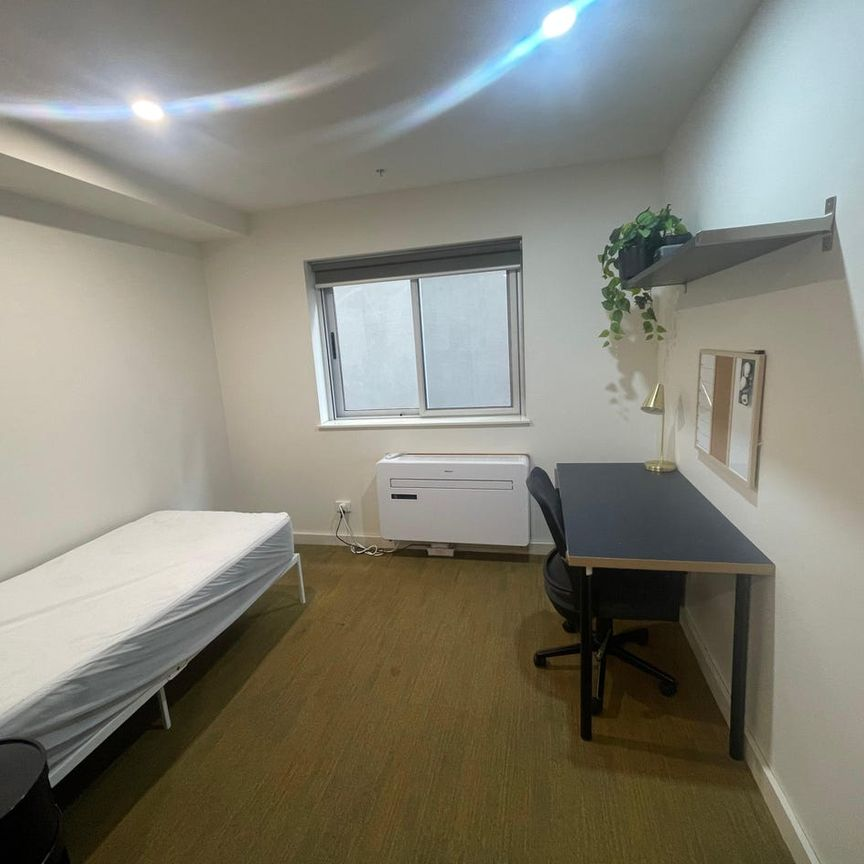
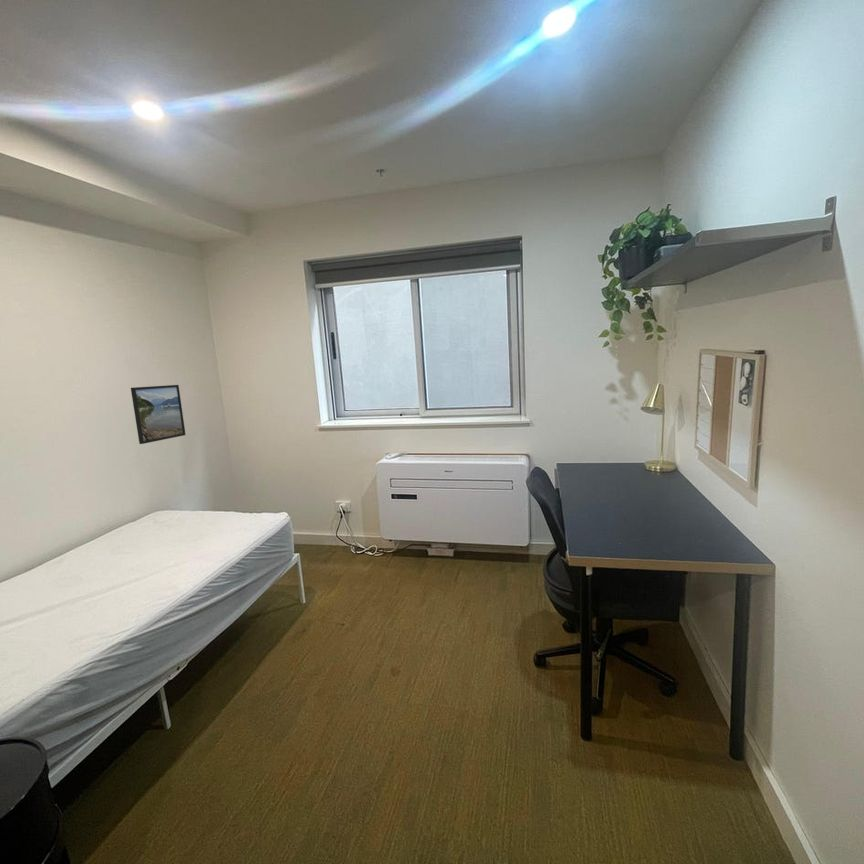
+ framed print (159, 413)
